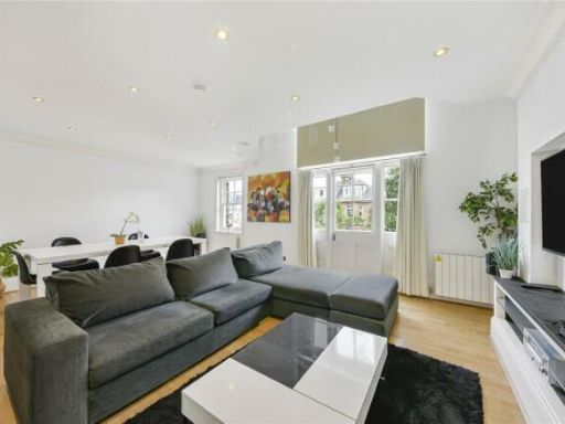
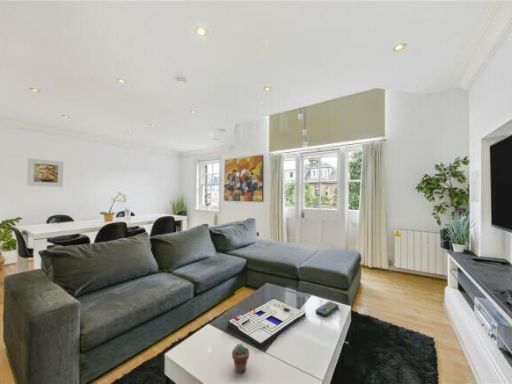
+ potted succulent (240, 356)
+ remote control (327, 308)
+ board game (268, 312)
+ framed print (46, 173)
